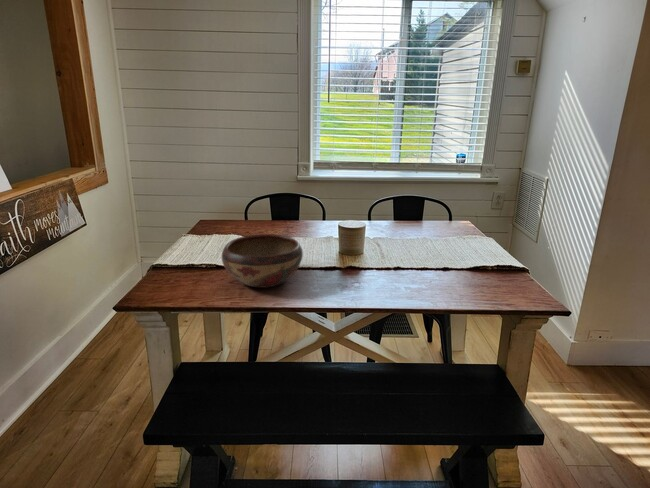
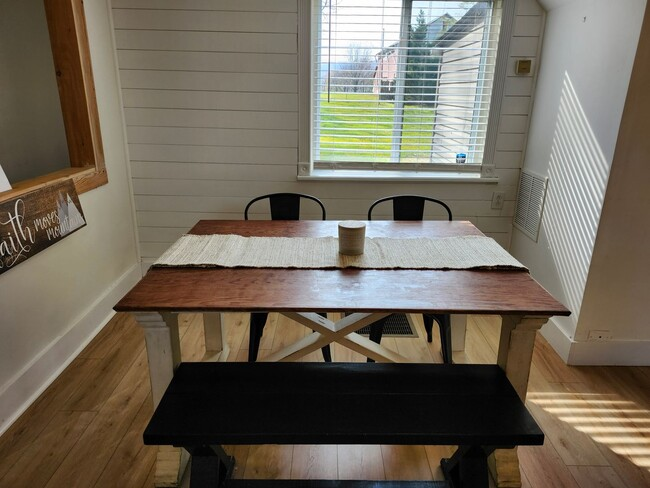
- decorative bowl (262, 262)
